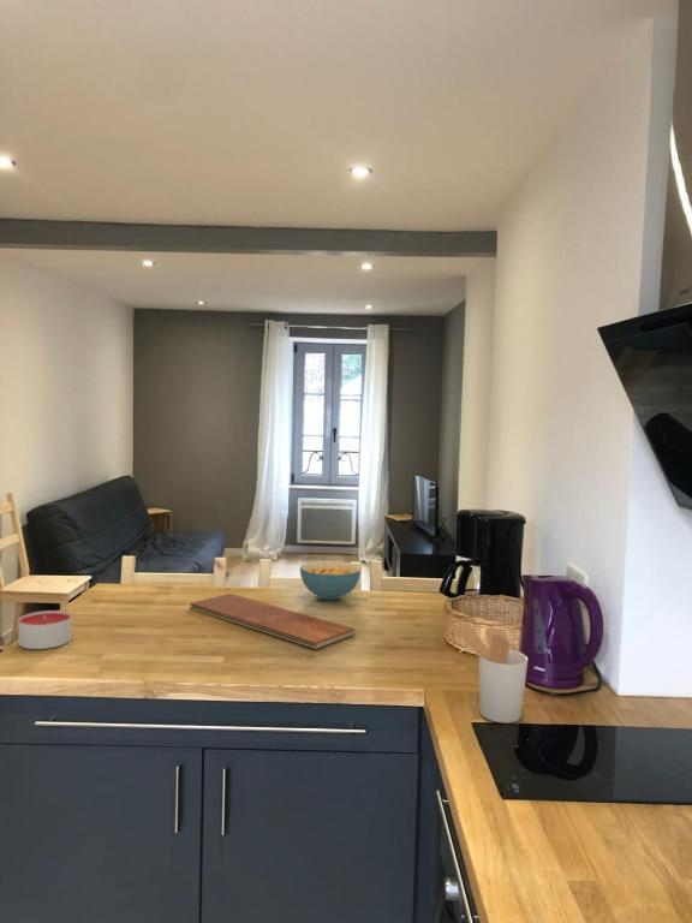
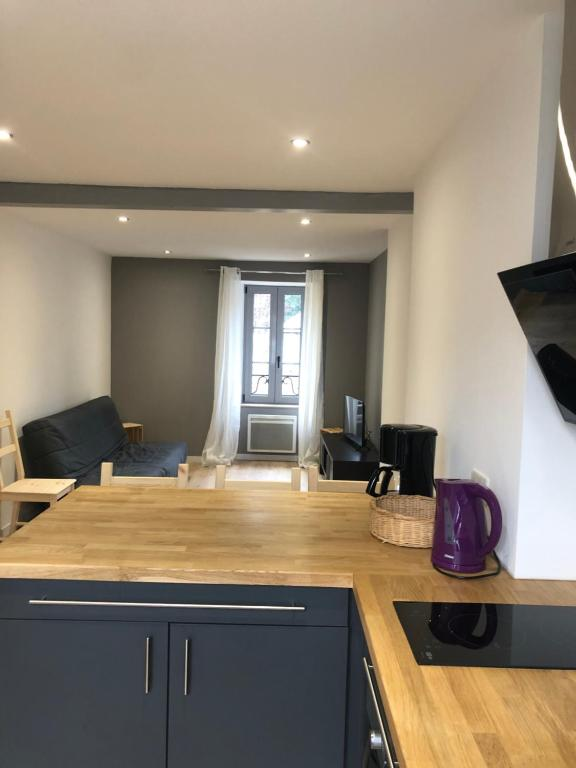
- chopping board (268, 617)
- utensil holder (489, 668)
- candle (44, 627)
- cereal bowl (329, 582)
